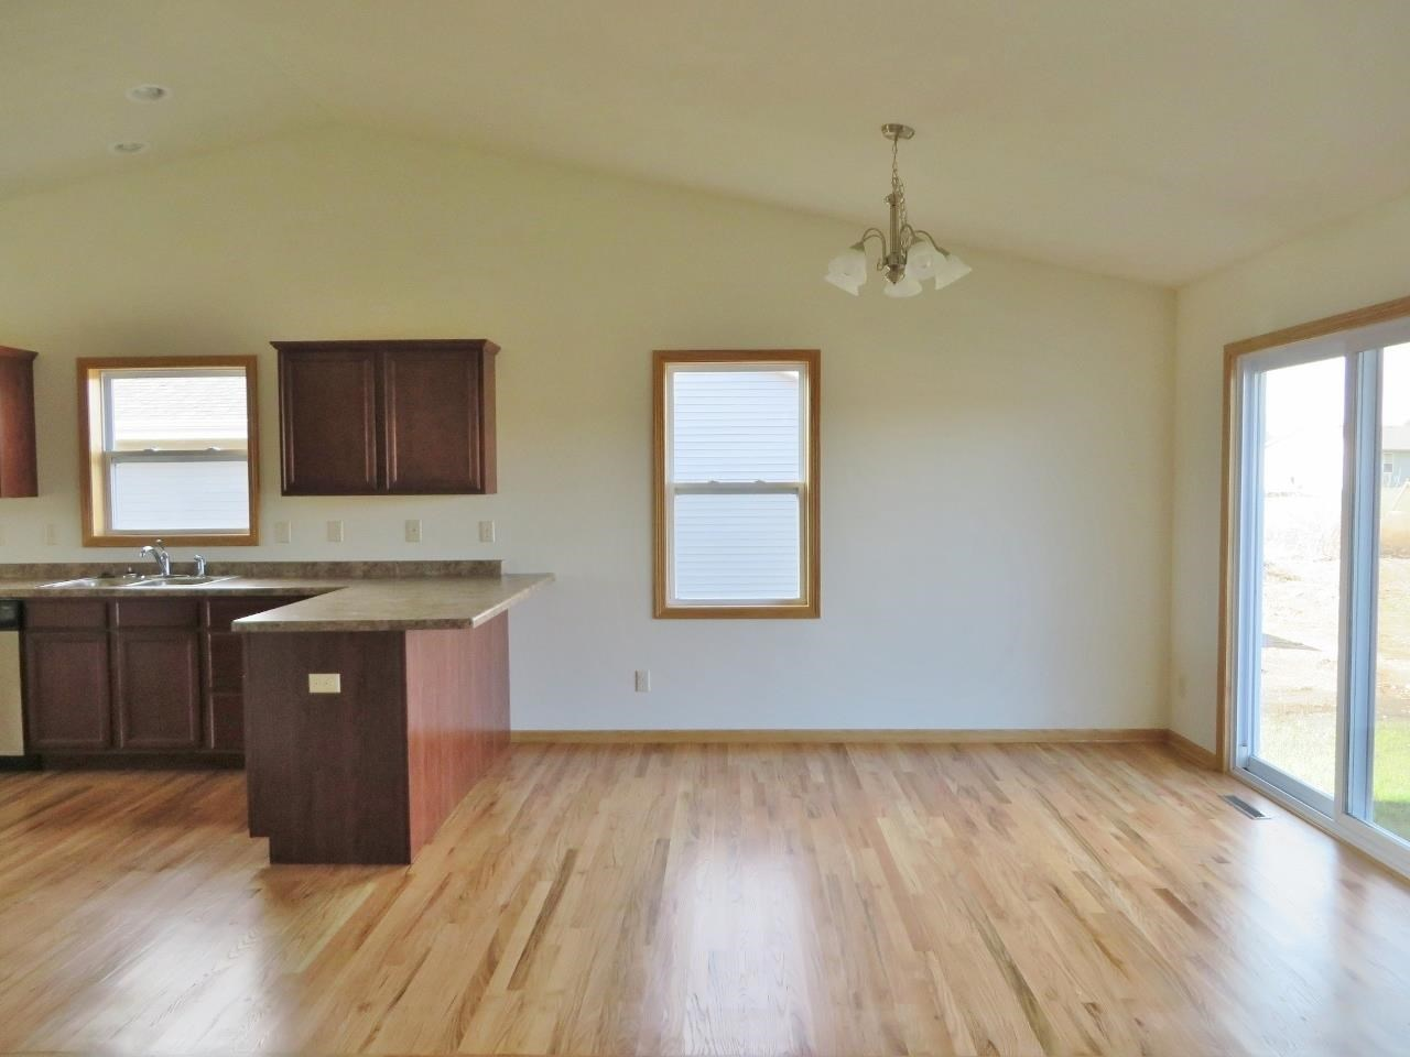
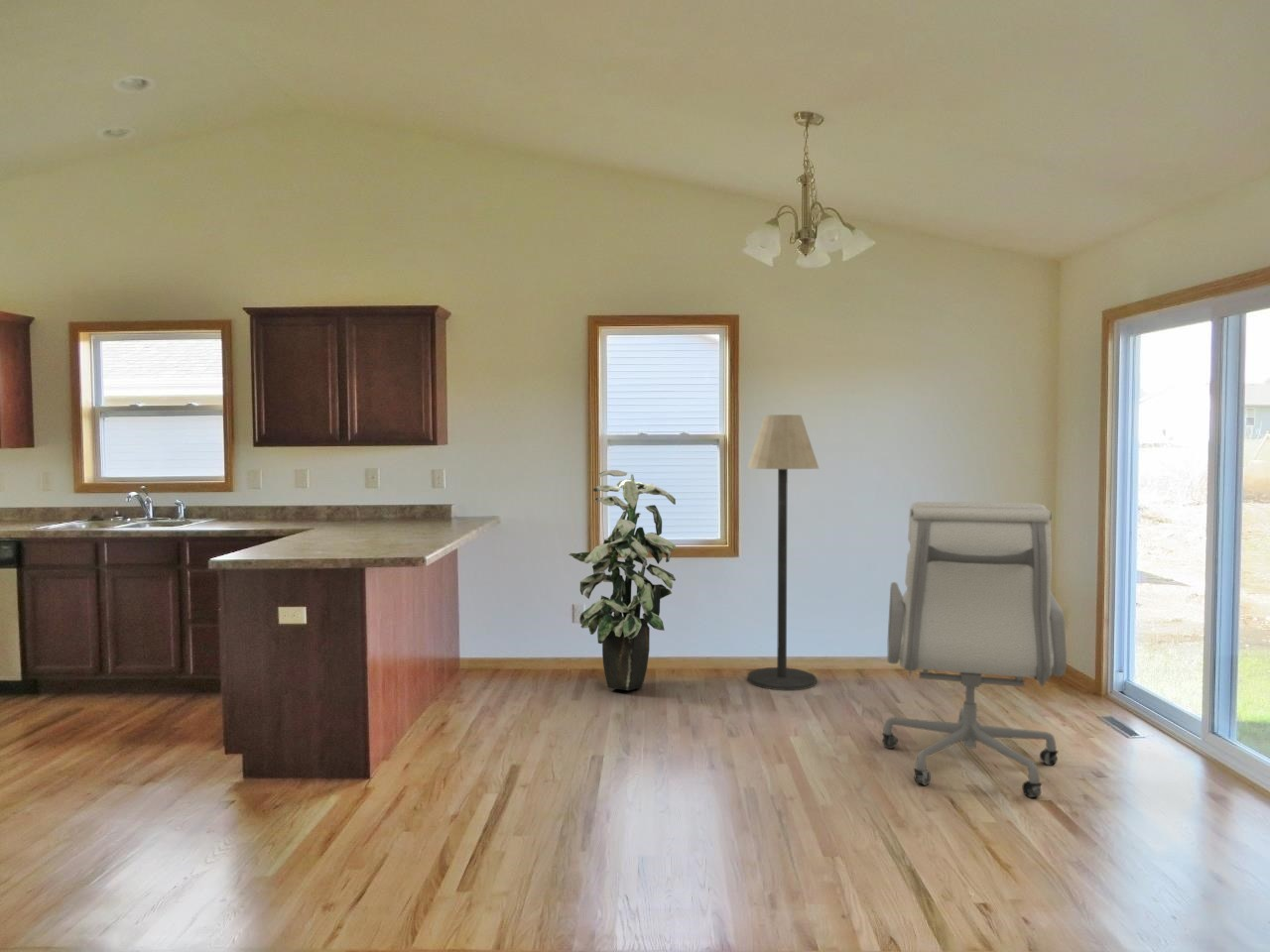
+ floor lamp (782, 548)
+ indoor plant (622, 578)
+ office chair (970, 631)
